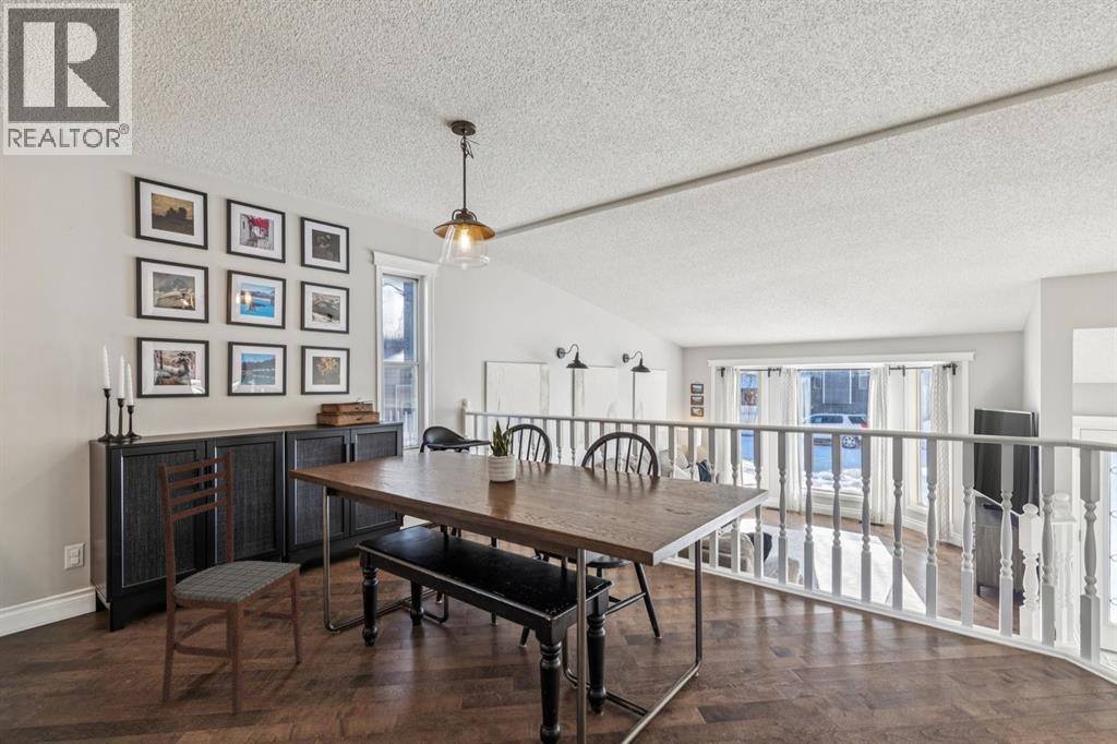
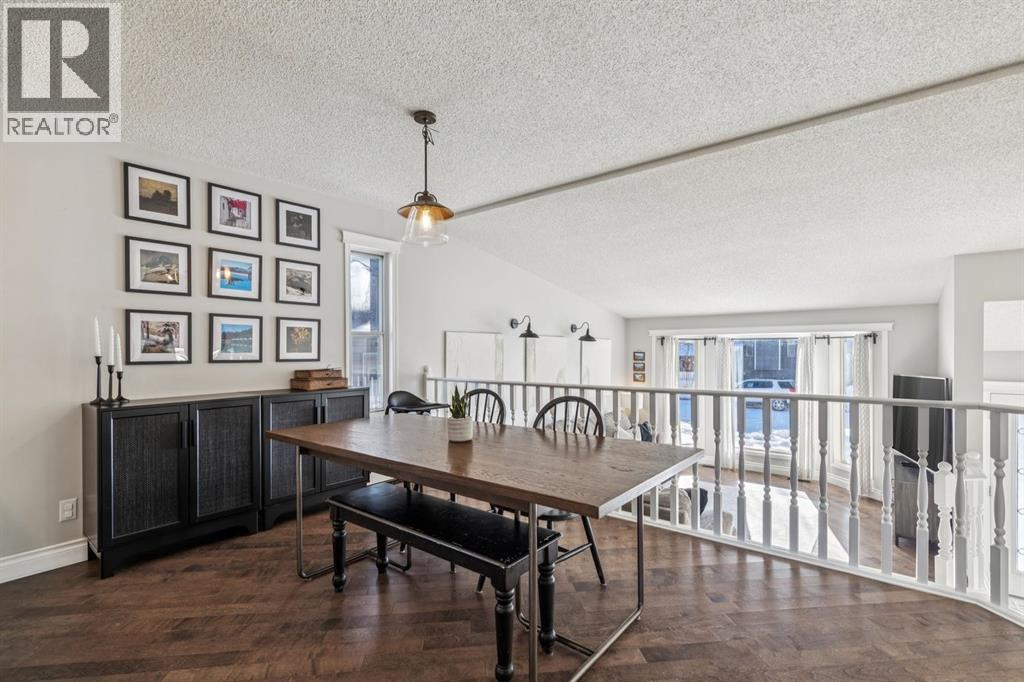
- dining chair (235, 569)
